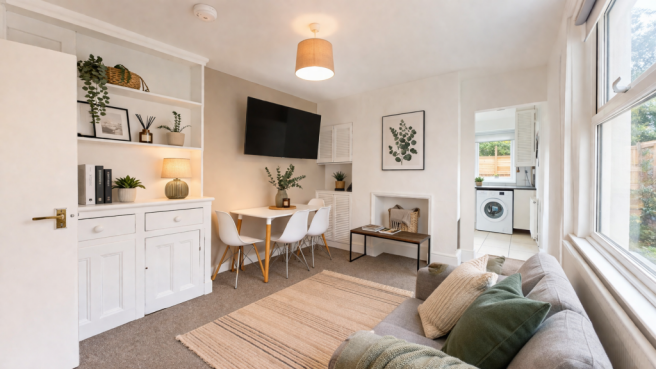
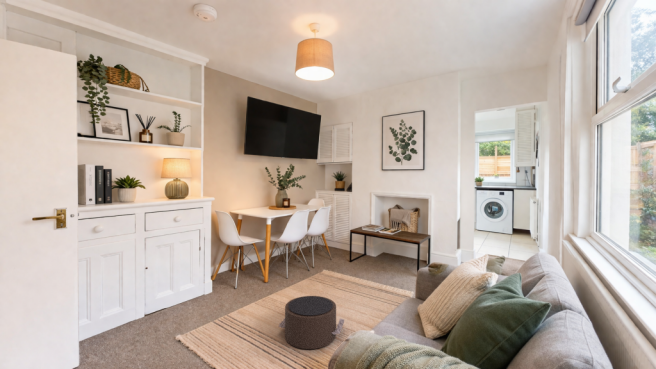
+ pouf (312, 317)
